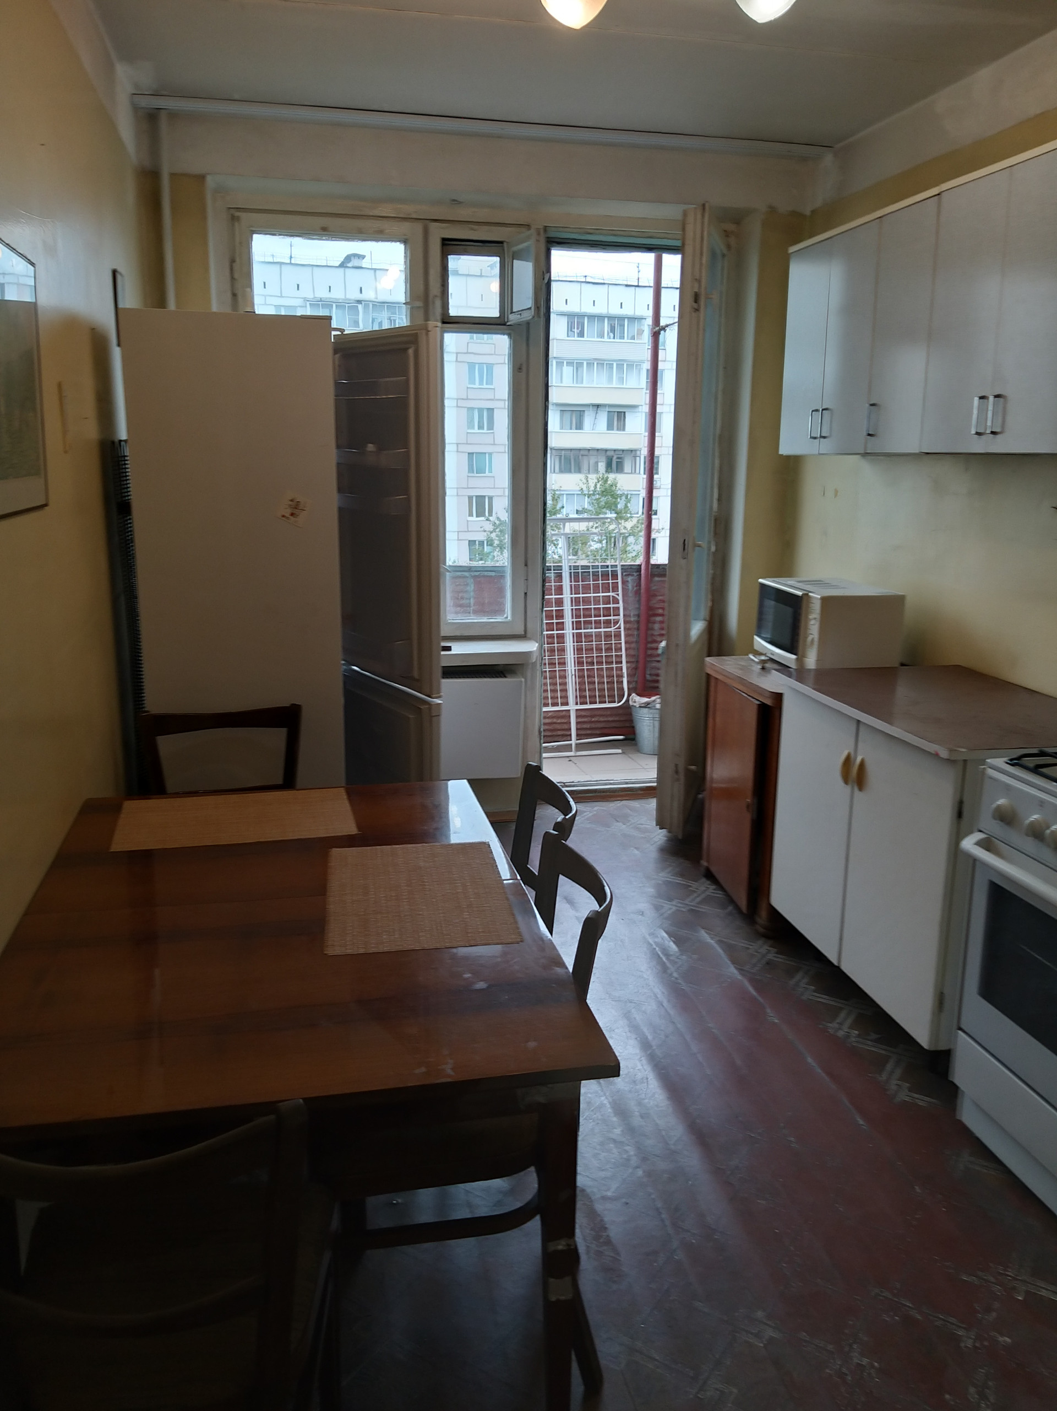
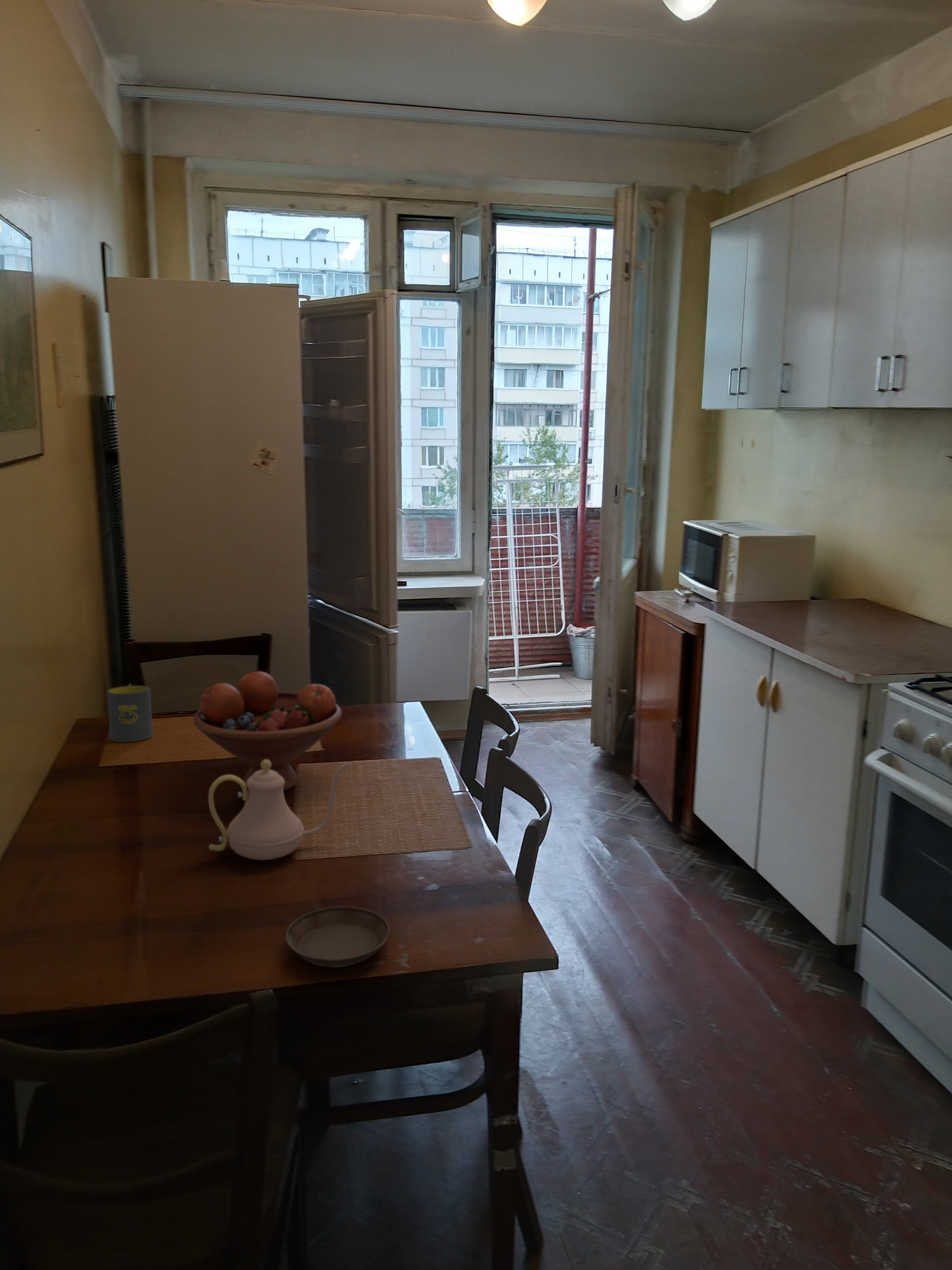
+ saucer (338, 939)
+ teapot (282, 804)
+ mug (130, 712)
+ fruit bowl (269, 734)
